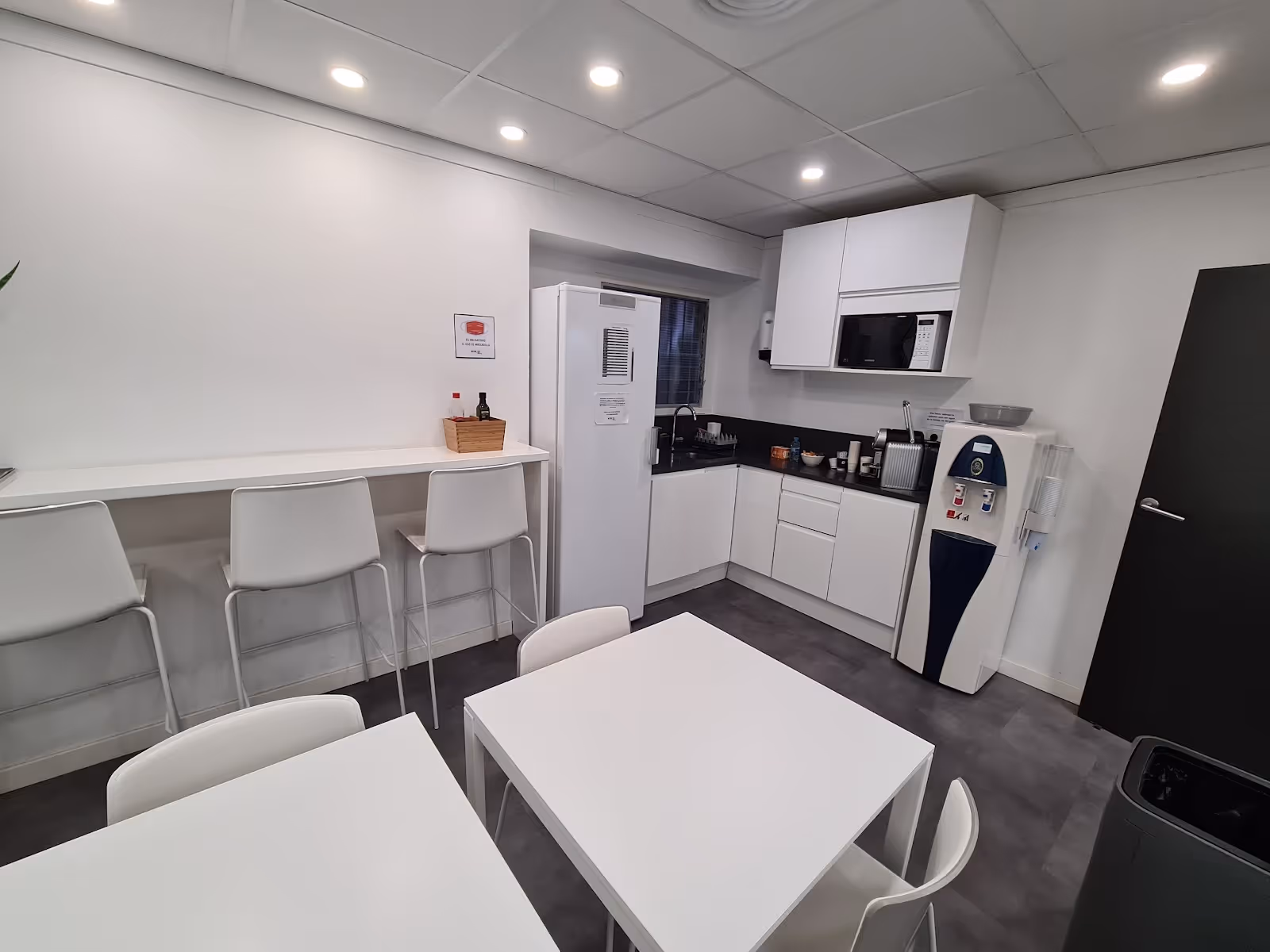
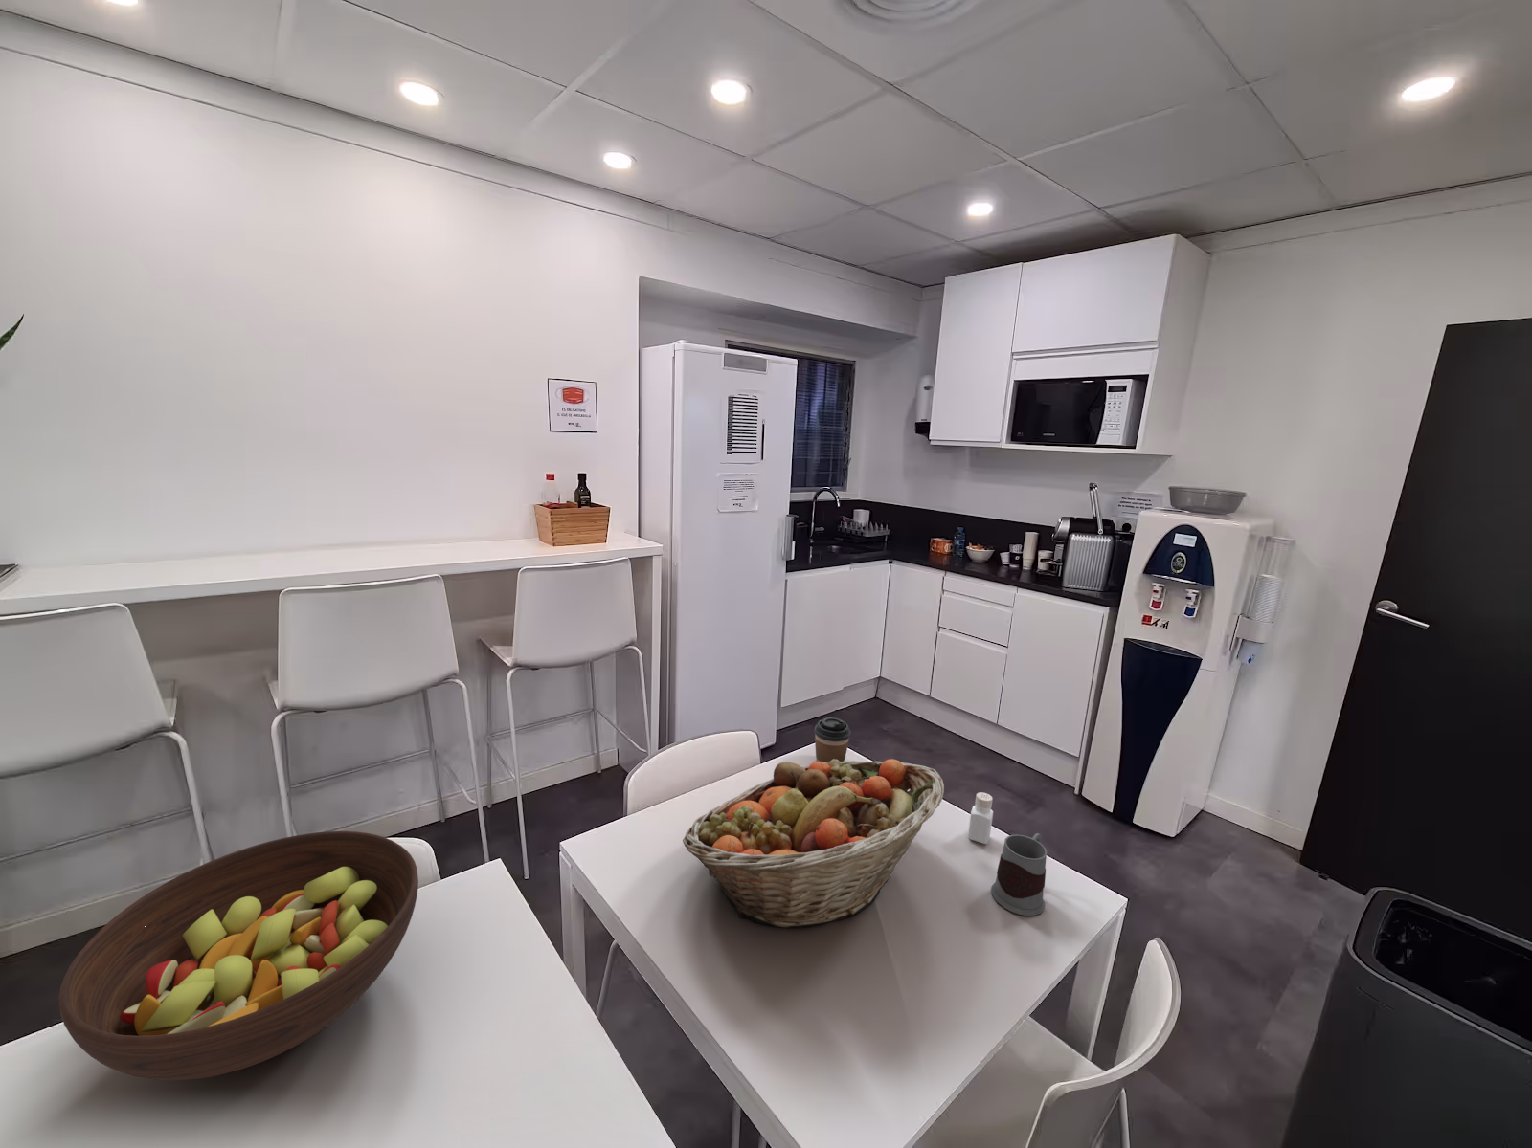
+ mug (1024, 868)
+ fruit bowl (269, 965)
+ pepper shaker (982, 818)
+ fruit basket (817, 824)
+ coffee cup (831, 742)
